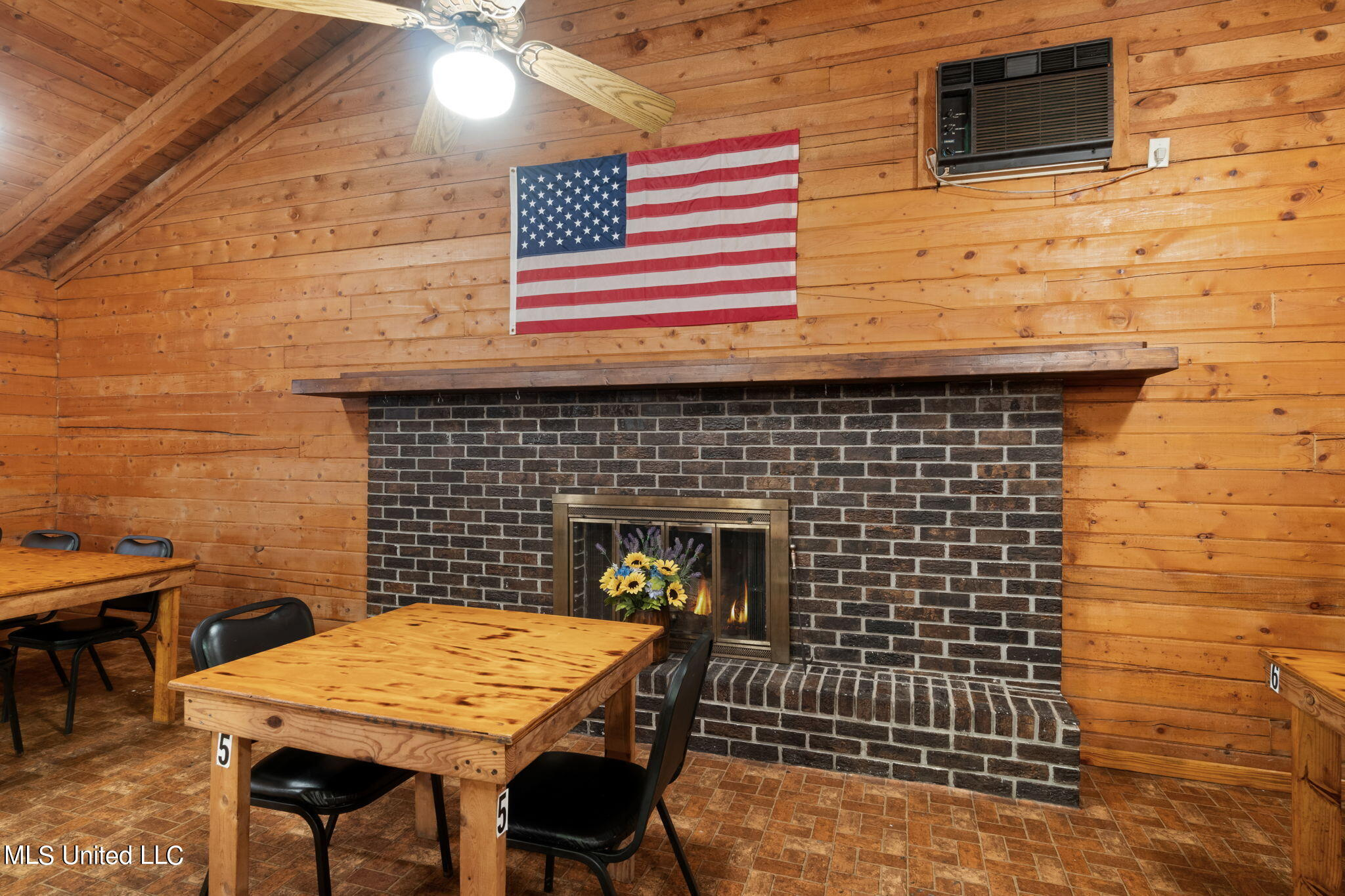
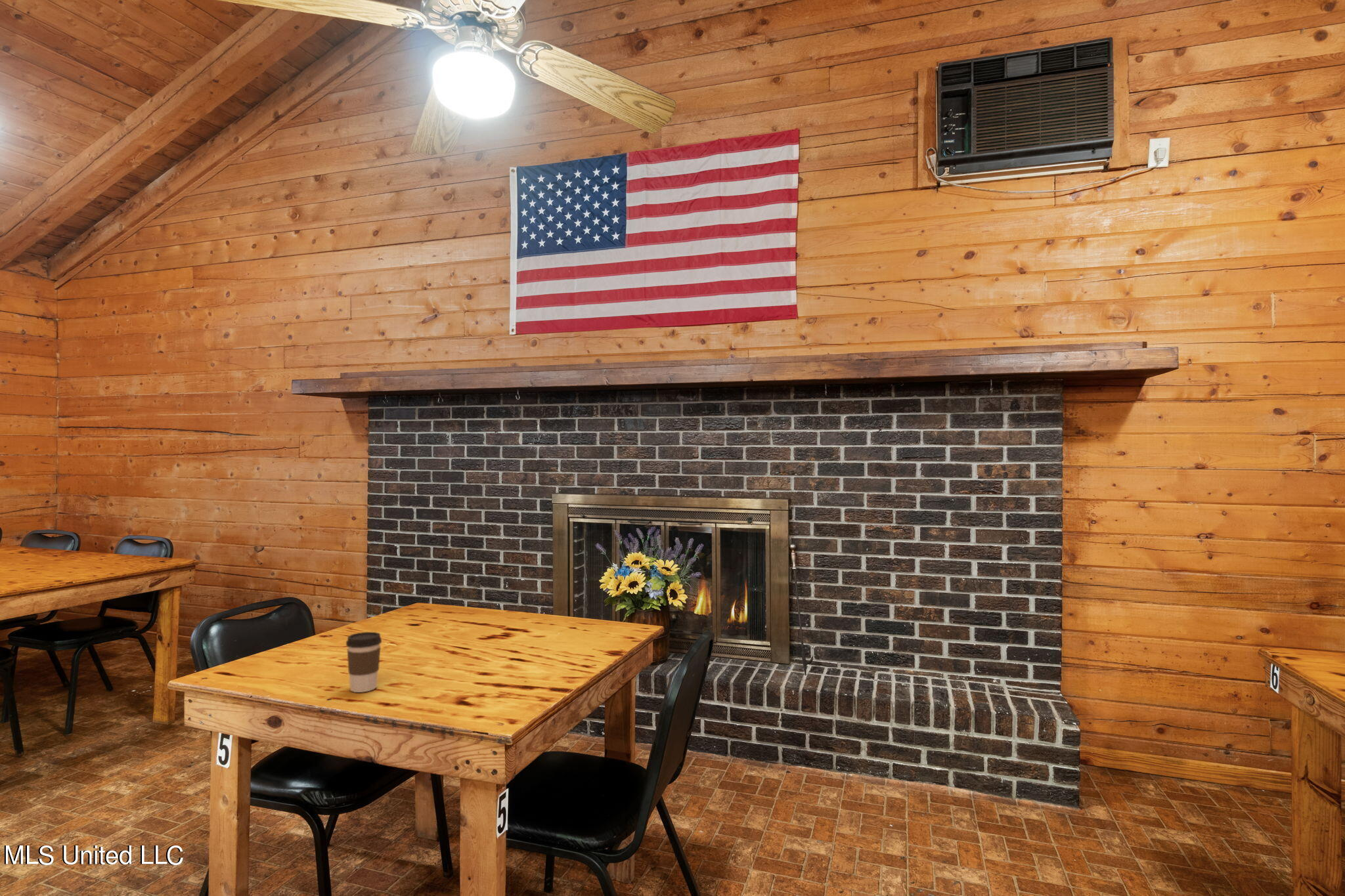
+ coffee cup (363, 662)
